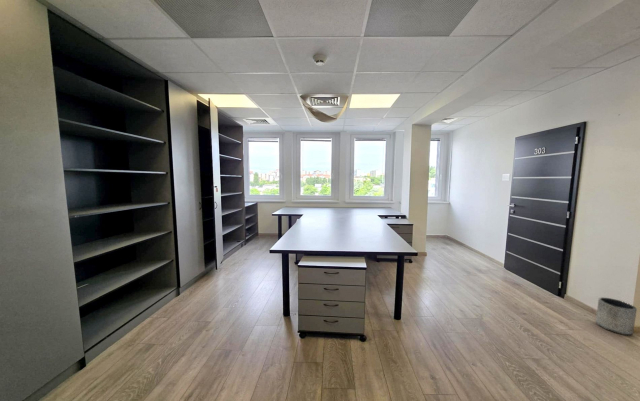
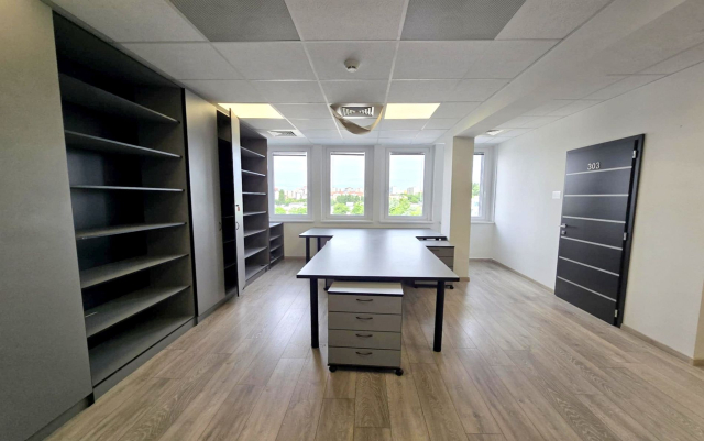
- planter (615, 315)
